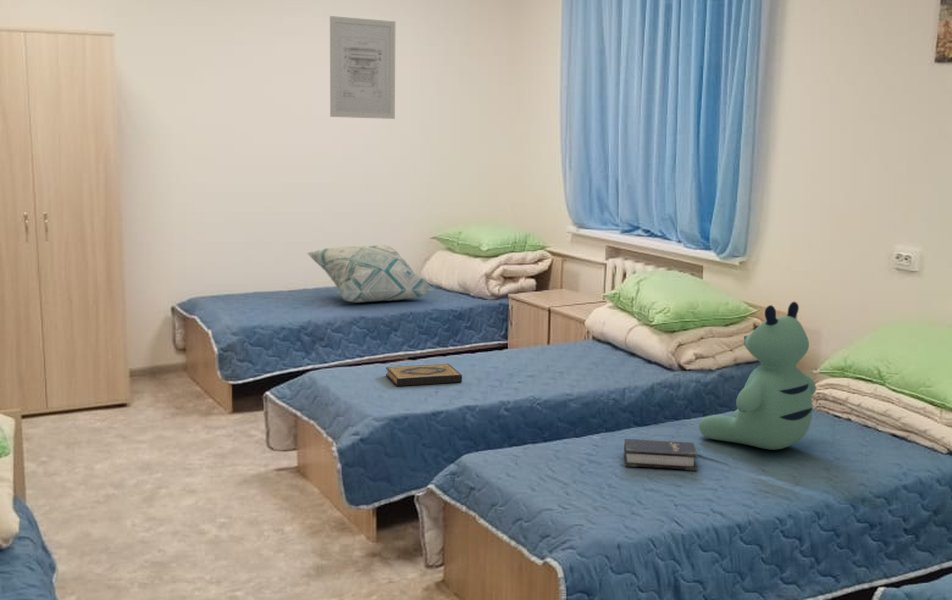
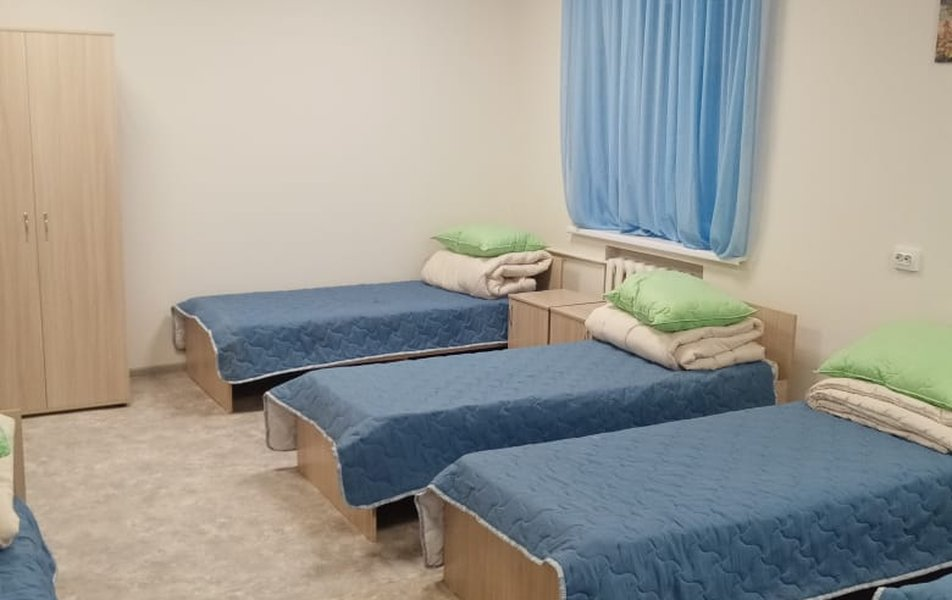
- bear (760, 372)
- wall art (363, 68)
- decorative pillow (368, 273)
- hardback book (423, 374)
- hardback book (659, 453)
